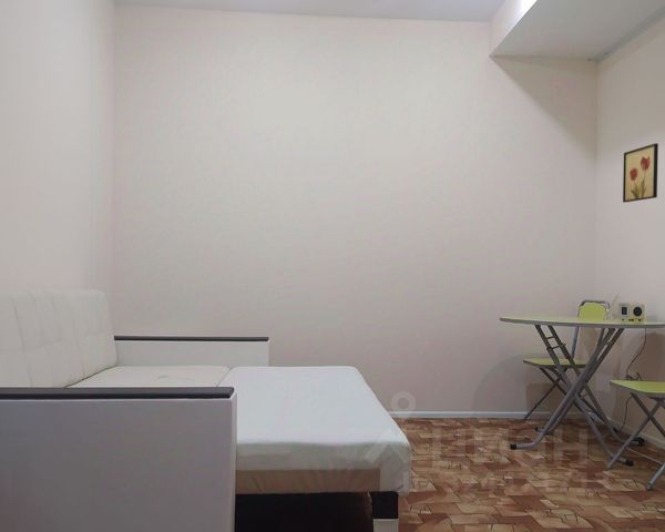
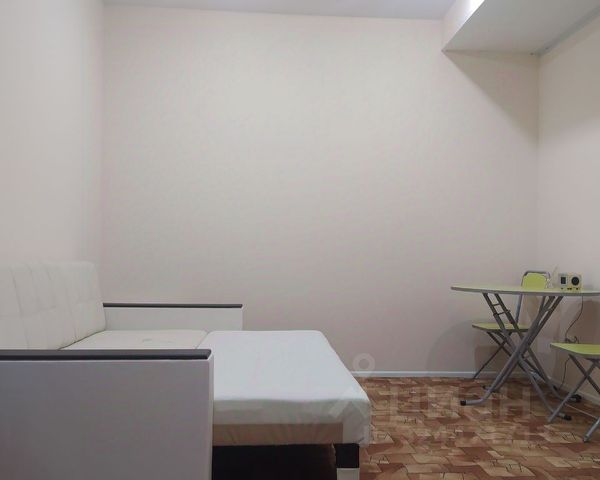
- wall art (641, 174)
